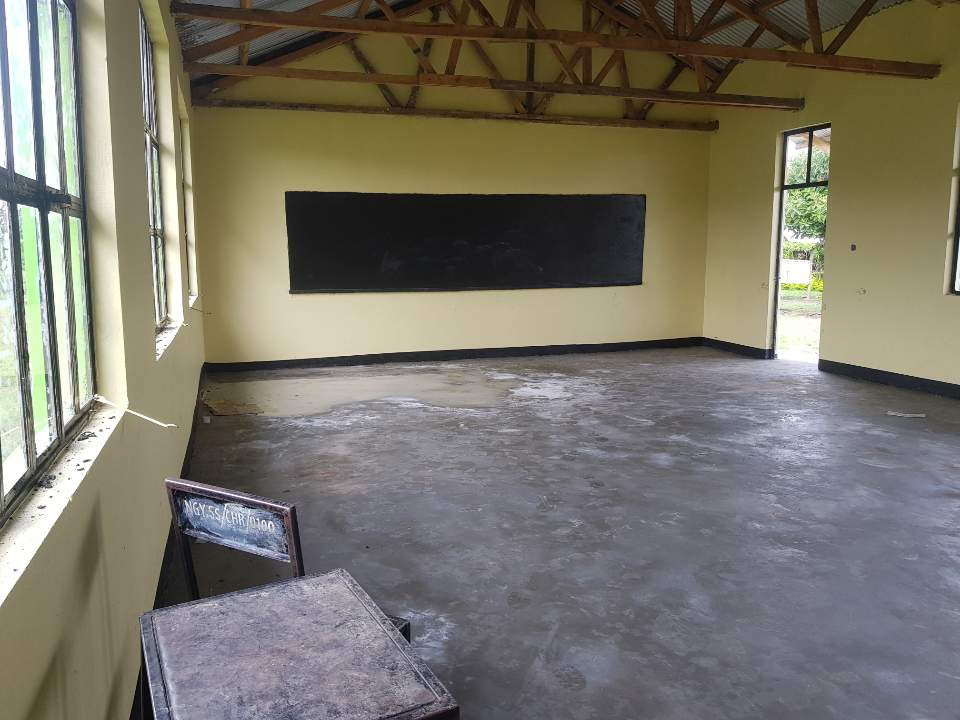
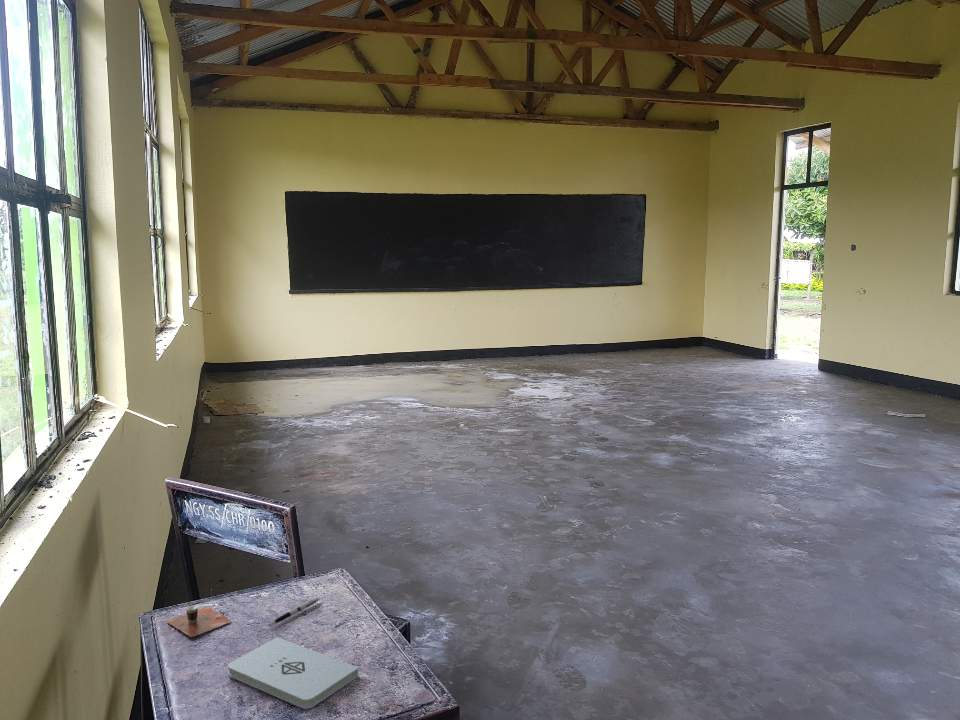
+ pen (294, 611)
+ notepad (291, 671)
+ cup (199, 614)
